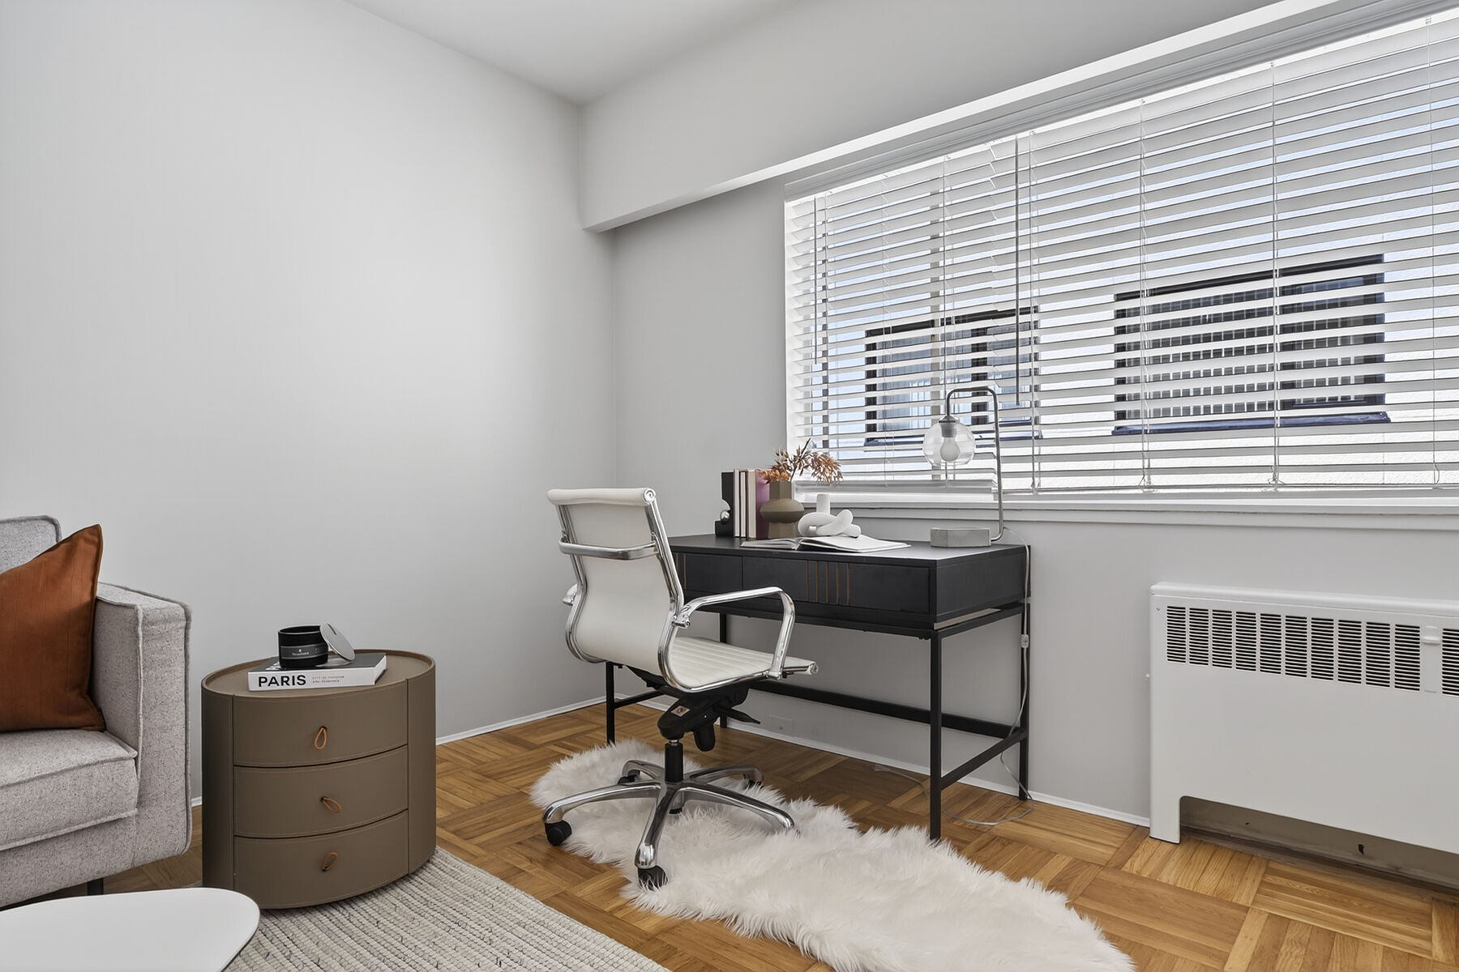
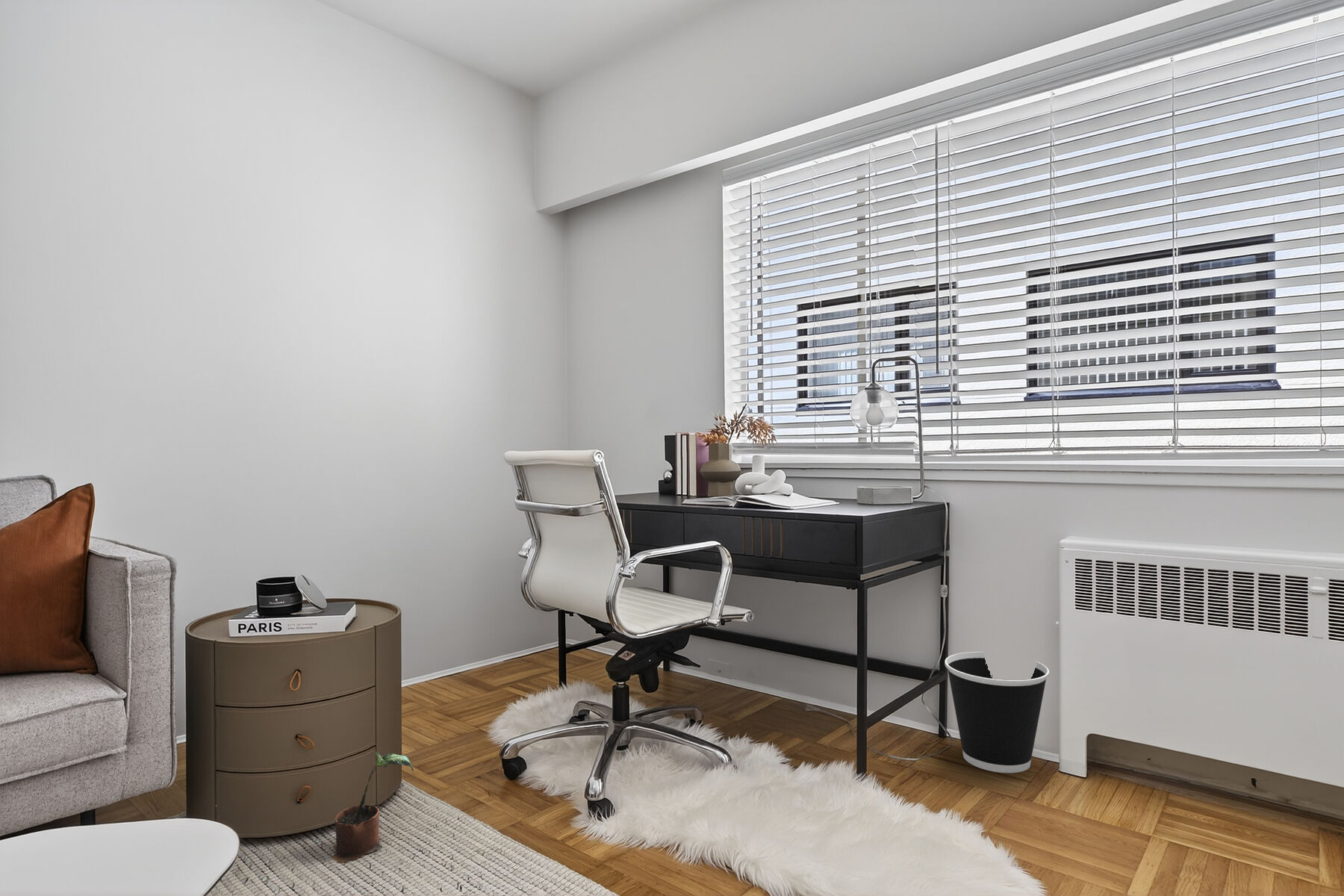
+ potted plant (366, 794)
+ wastebasket (995, 712)
